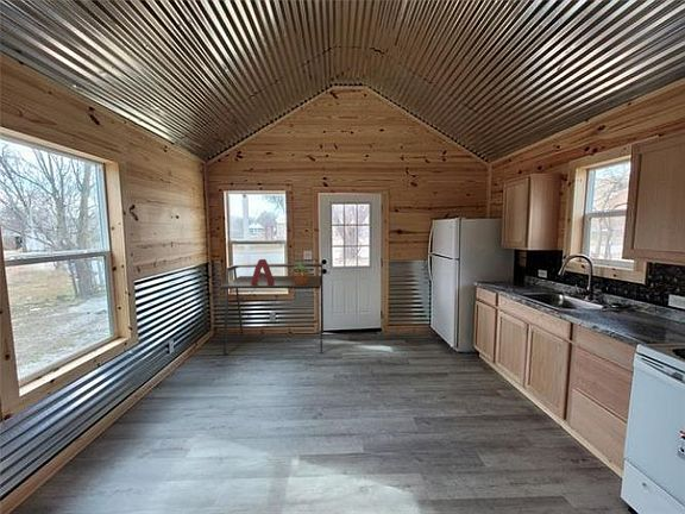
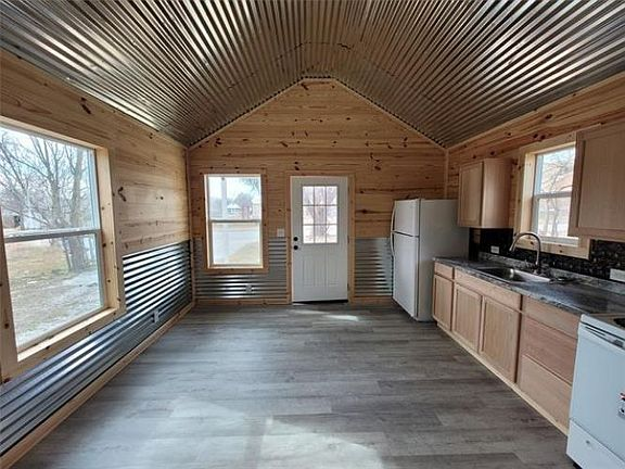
- letter holder (264, 271)
- potted plant (300, 272)
- desk (275, 288)
